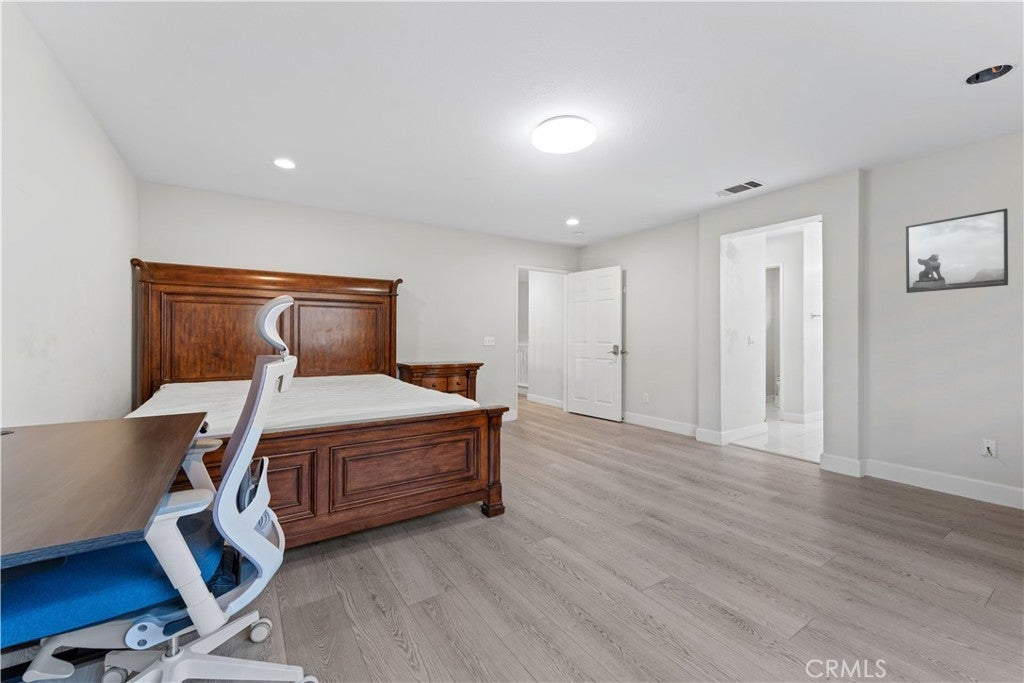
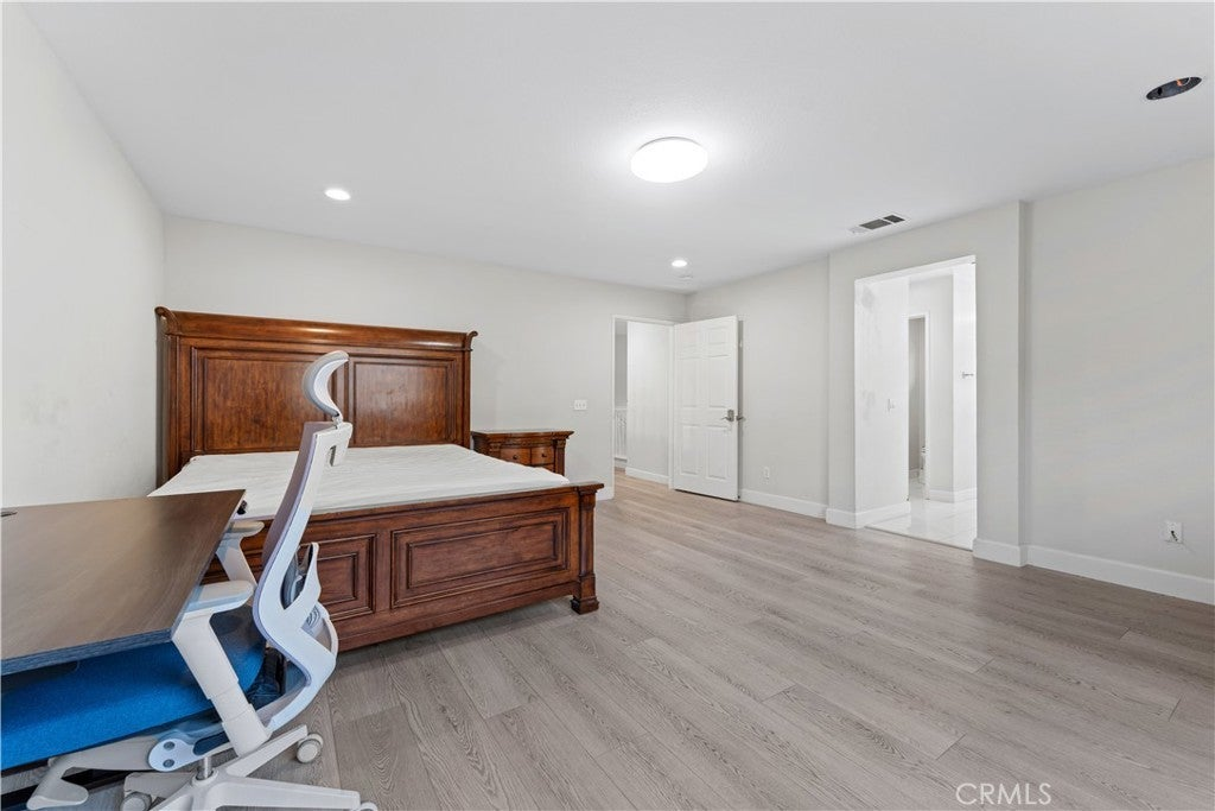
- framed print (953, 253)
